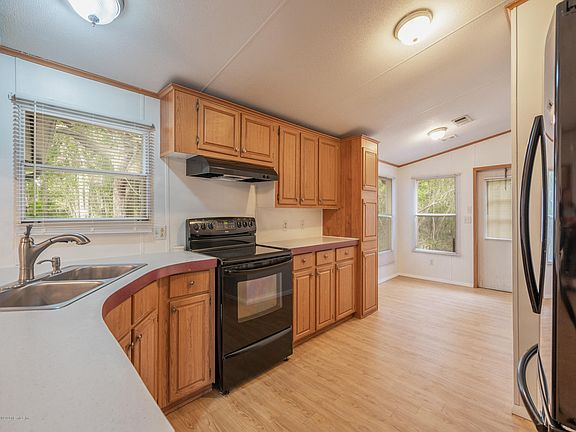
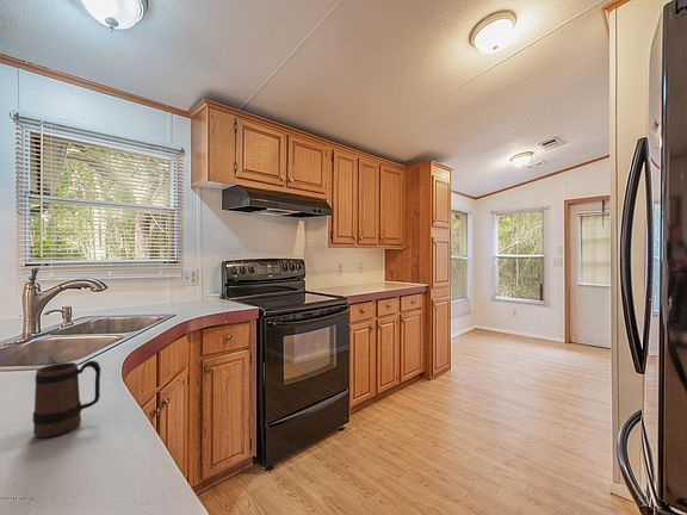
+ mug (68, 395)
